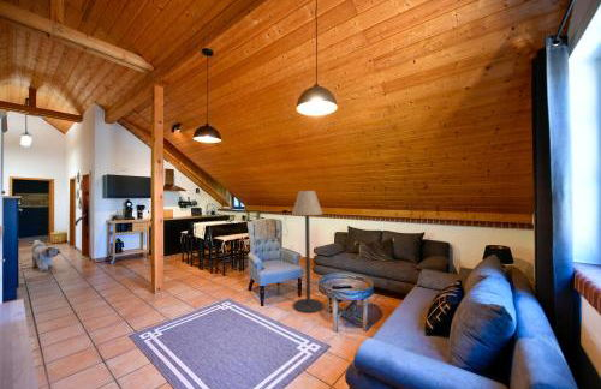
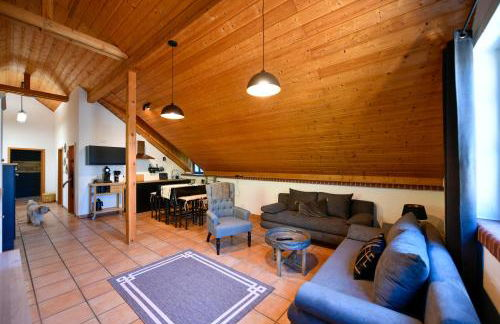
- floor lamp (307, 249)
